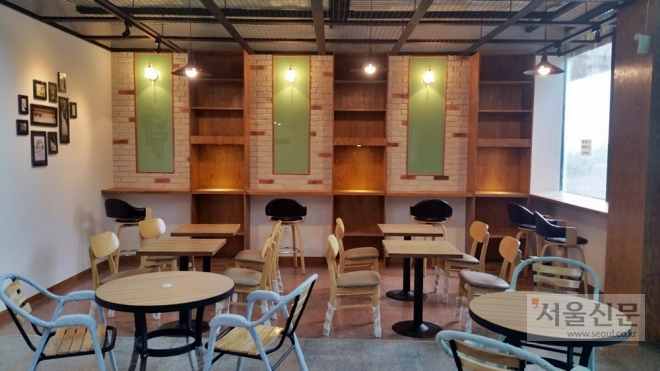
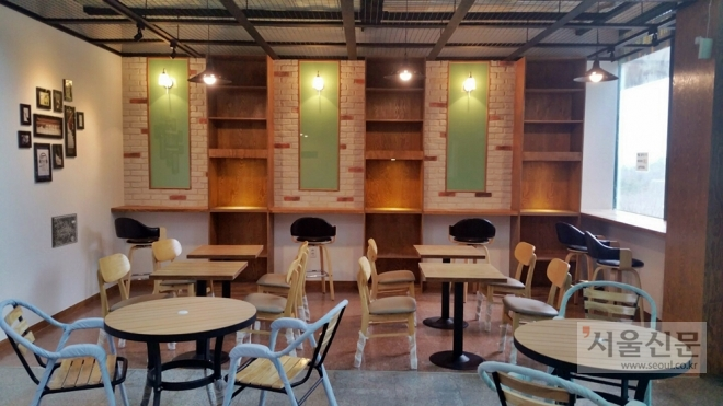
+ wall art (65, 230)
